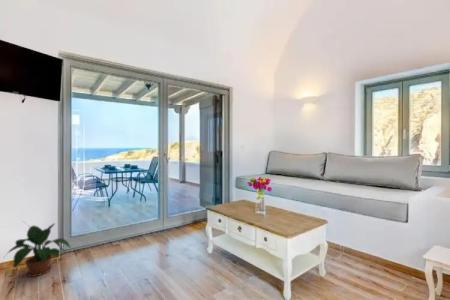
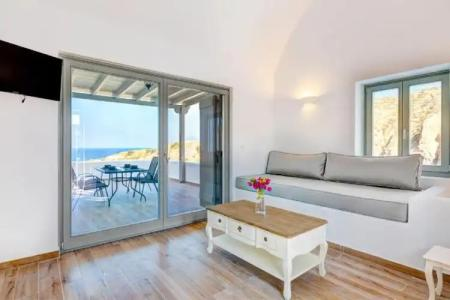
- potted plant (38, 244)
